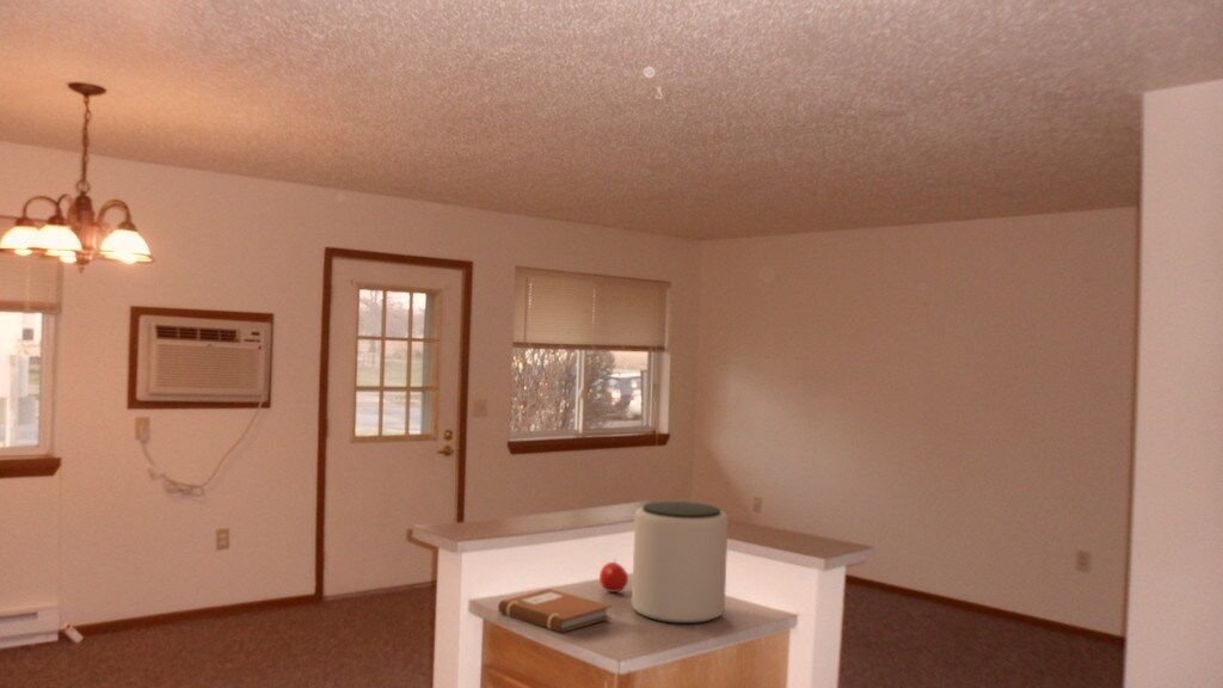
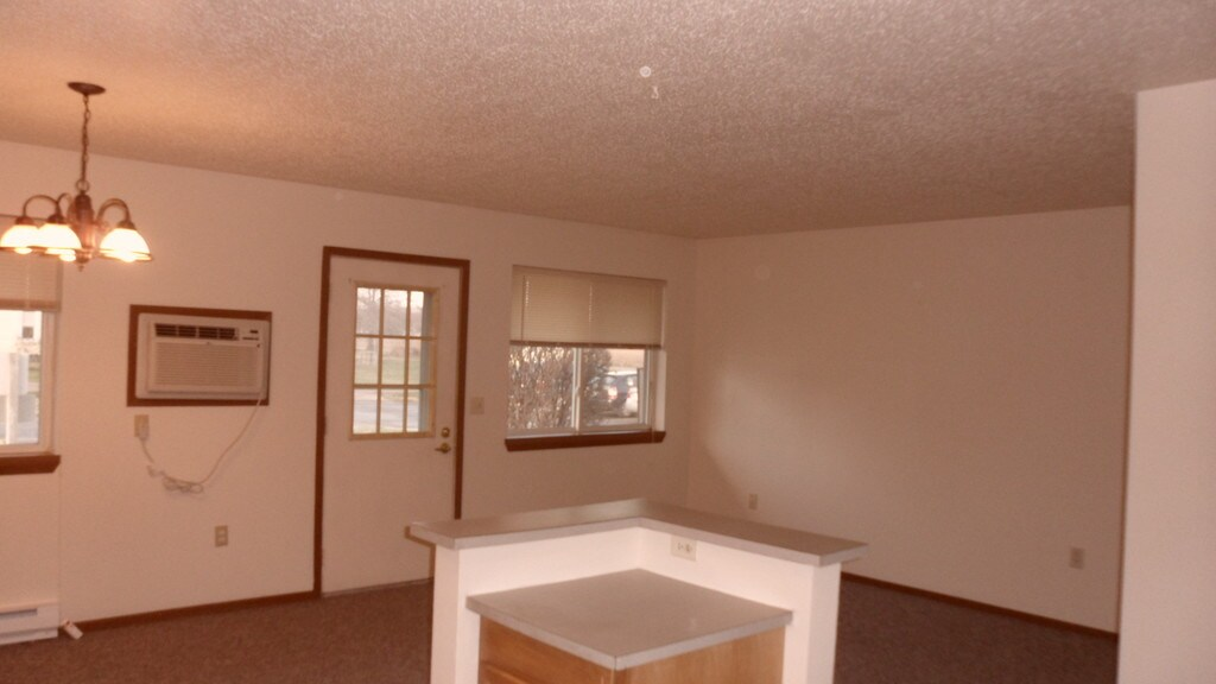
- fruit (614, 575)
- plant pot (680, 559)
- notebook (552, 609)
